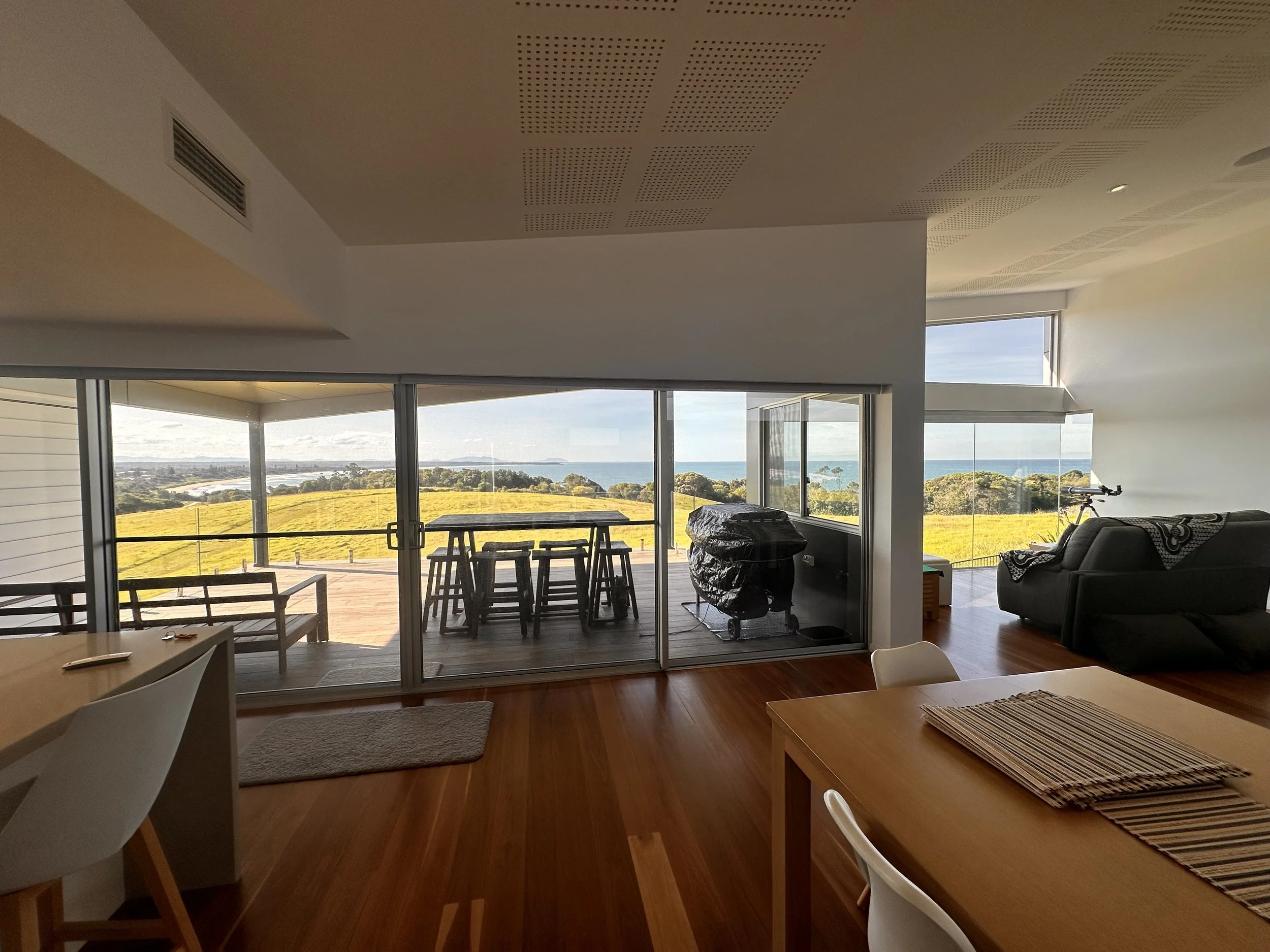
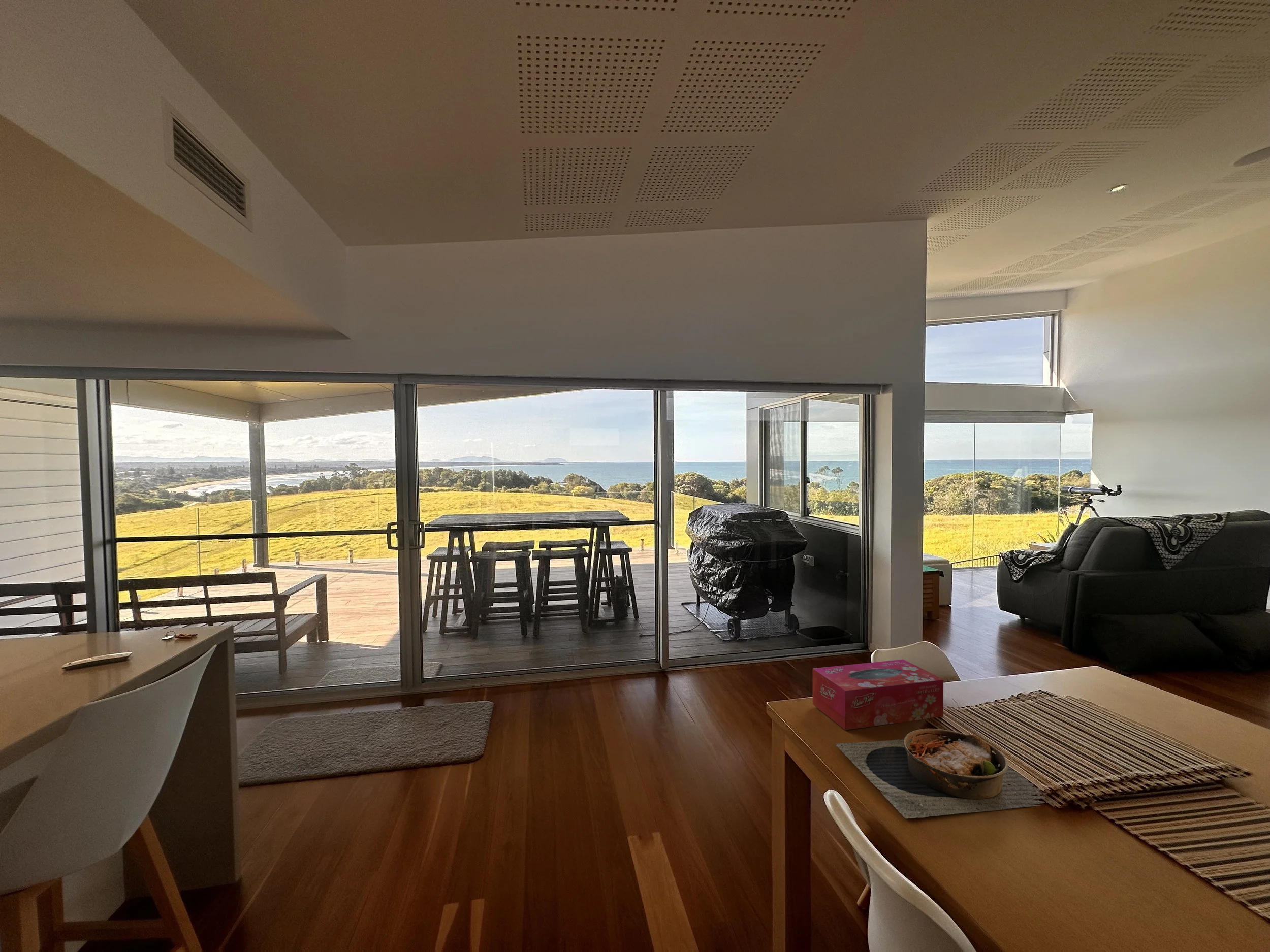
+ bowl (937, 758)
+ tissue box (876, 692)
